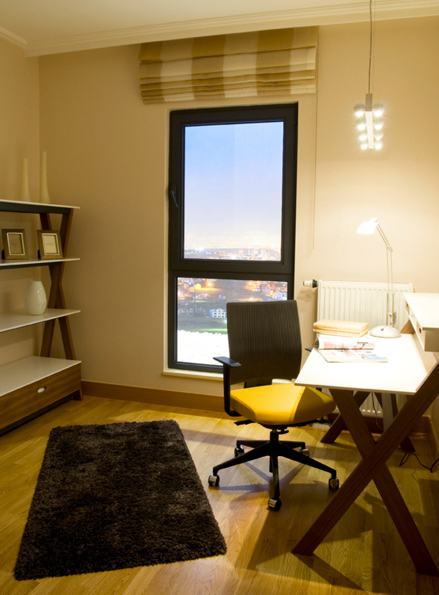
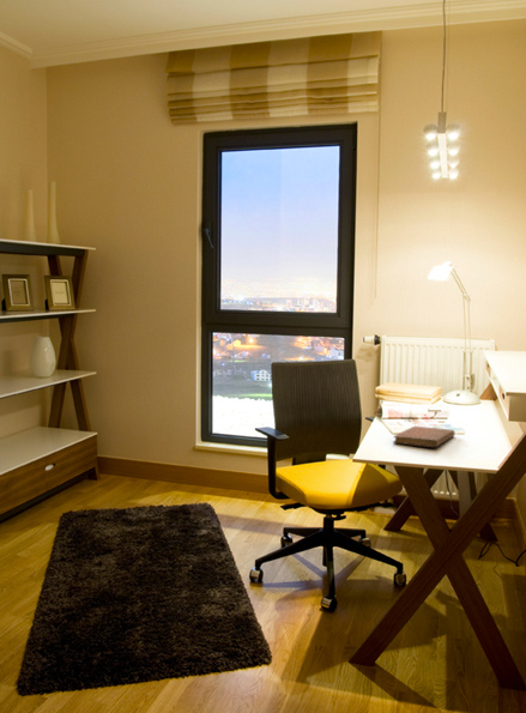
+ notebook (424, 436)
